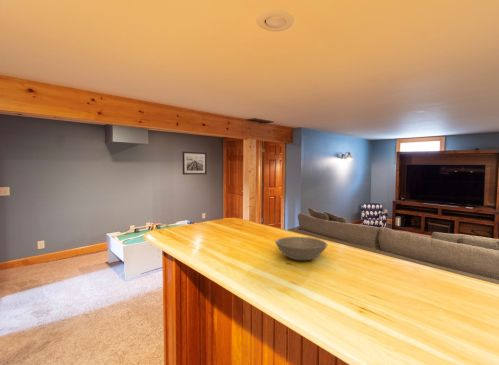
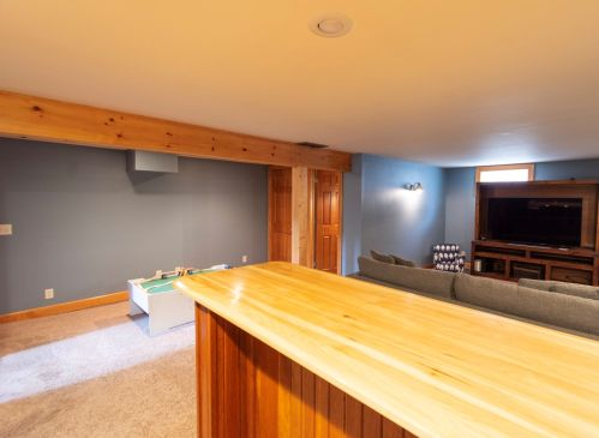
- wall art (194, 163)
- soup bowl (300, 249)
